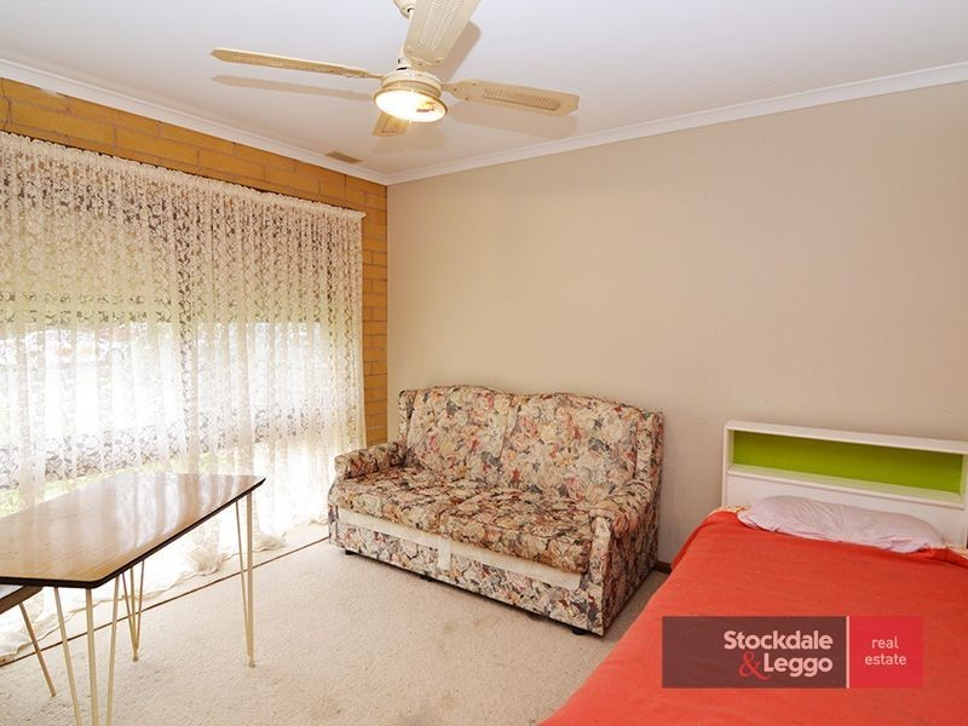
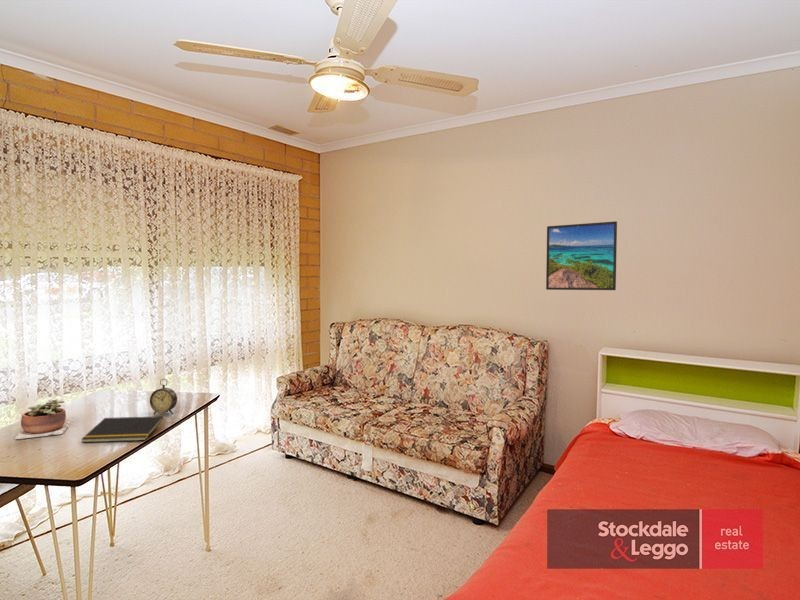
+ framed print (580, 257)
+ notepad (124, 428)
+ succulent plant (44, 415)
+ alarm clock (164, 396)
